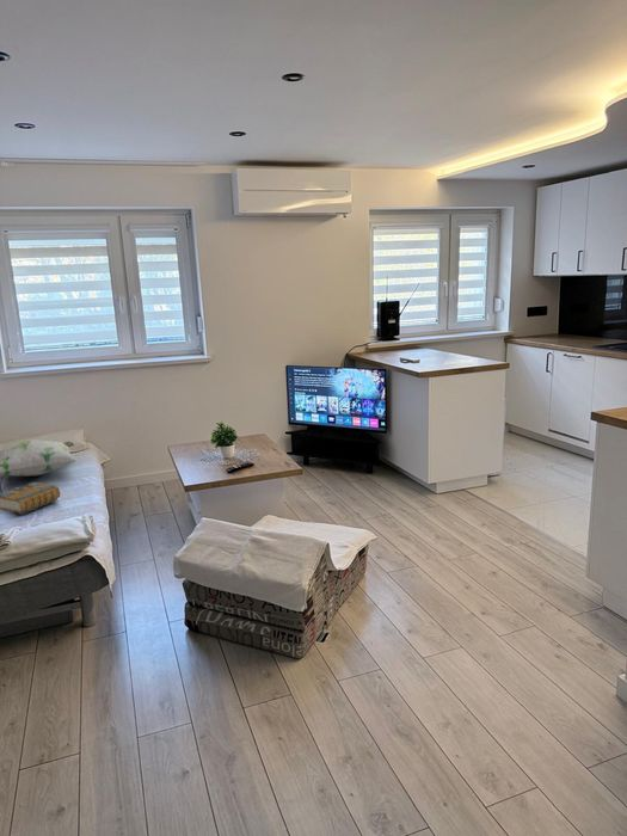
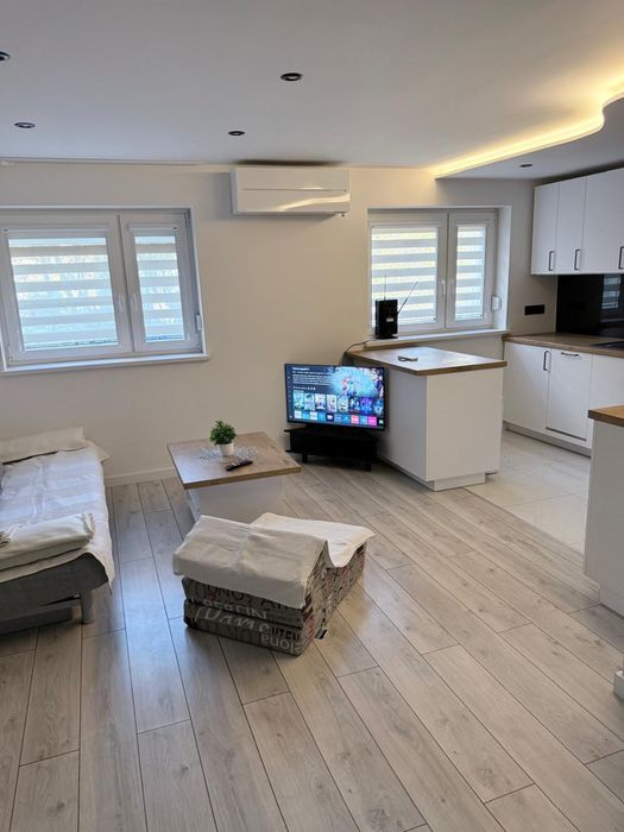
- book (29, 497)
- decorative pillow (35, 456)
